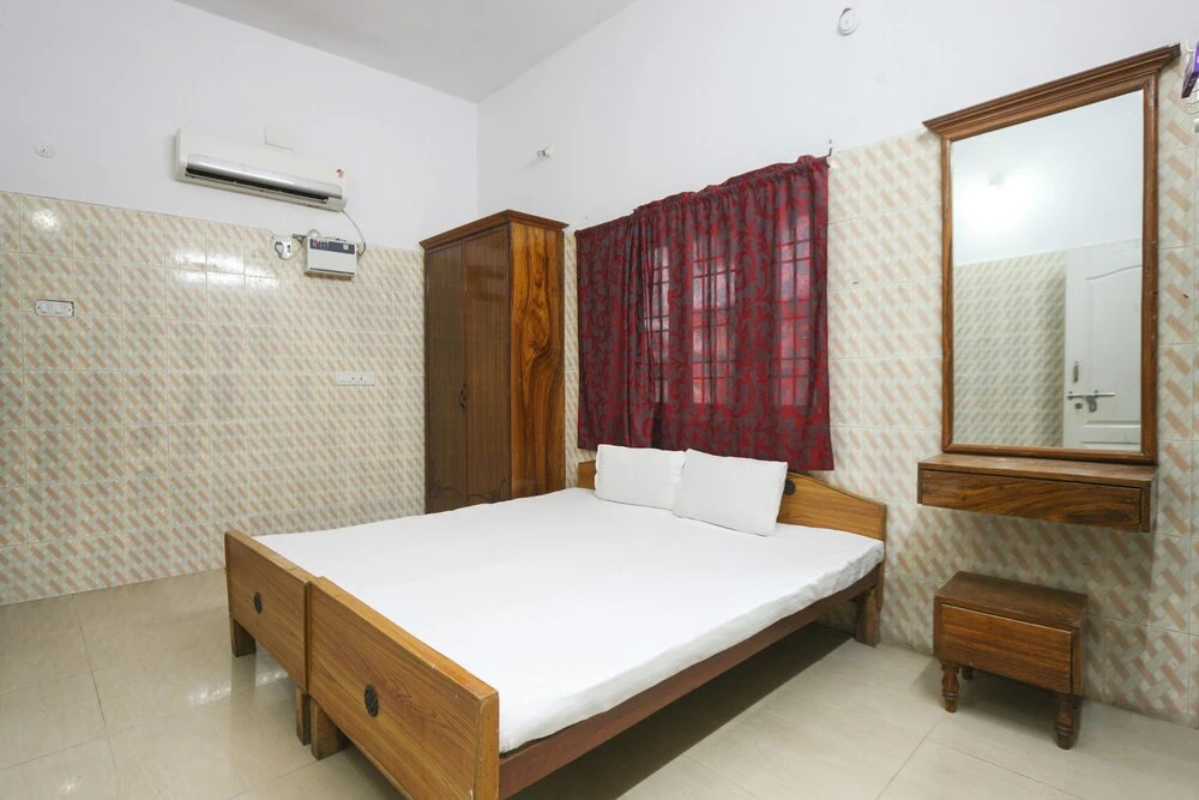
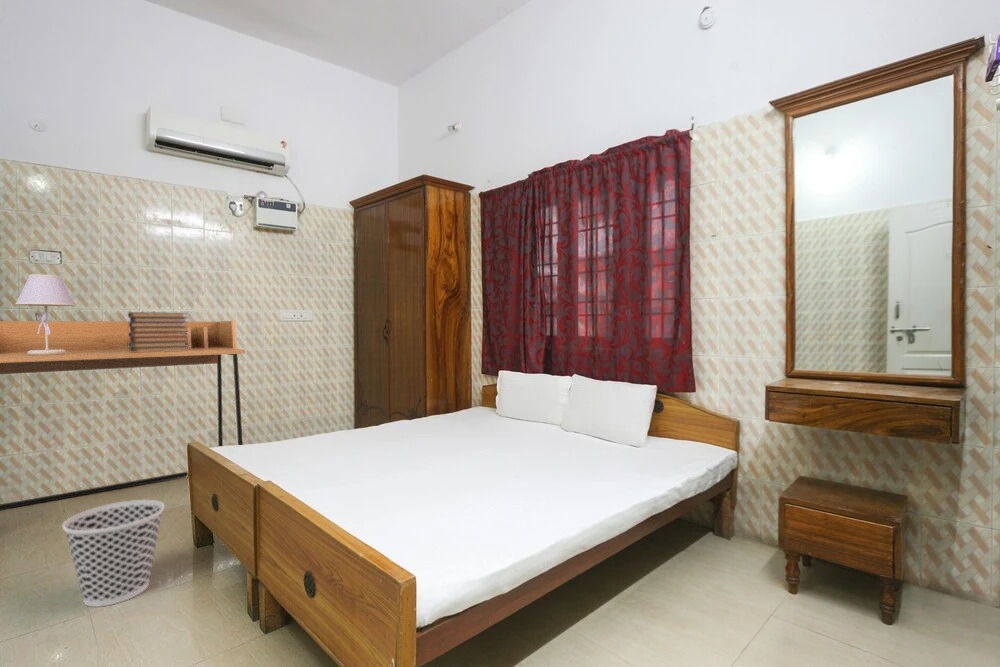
+ desk (116, 368)
+ wastebasket (116, 552)
+ table lamp (46, 314)
+ book stack (158, 331)
